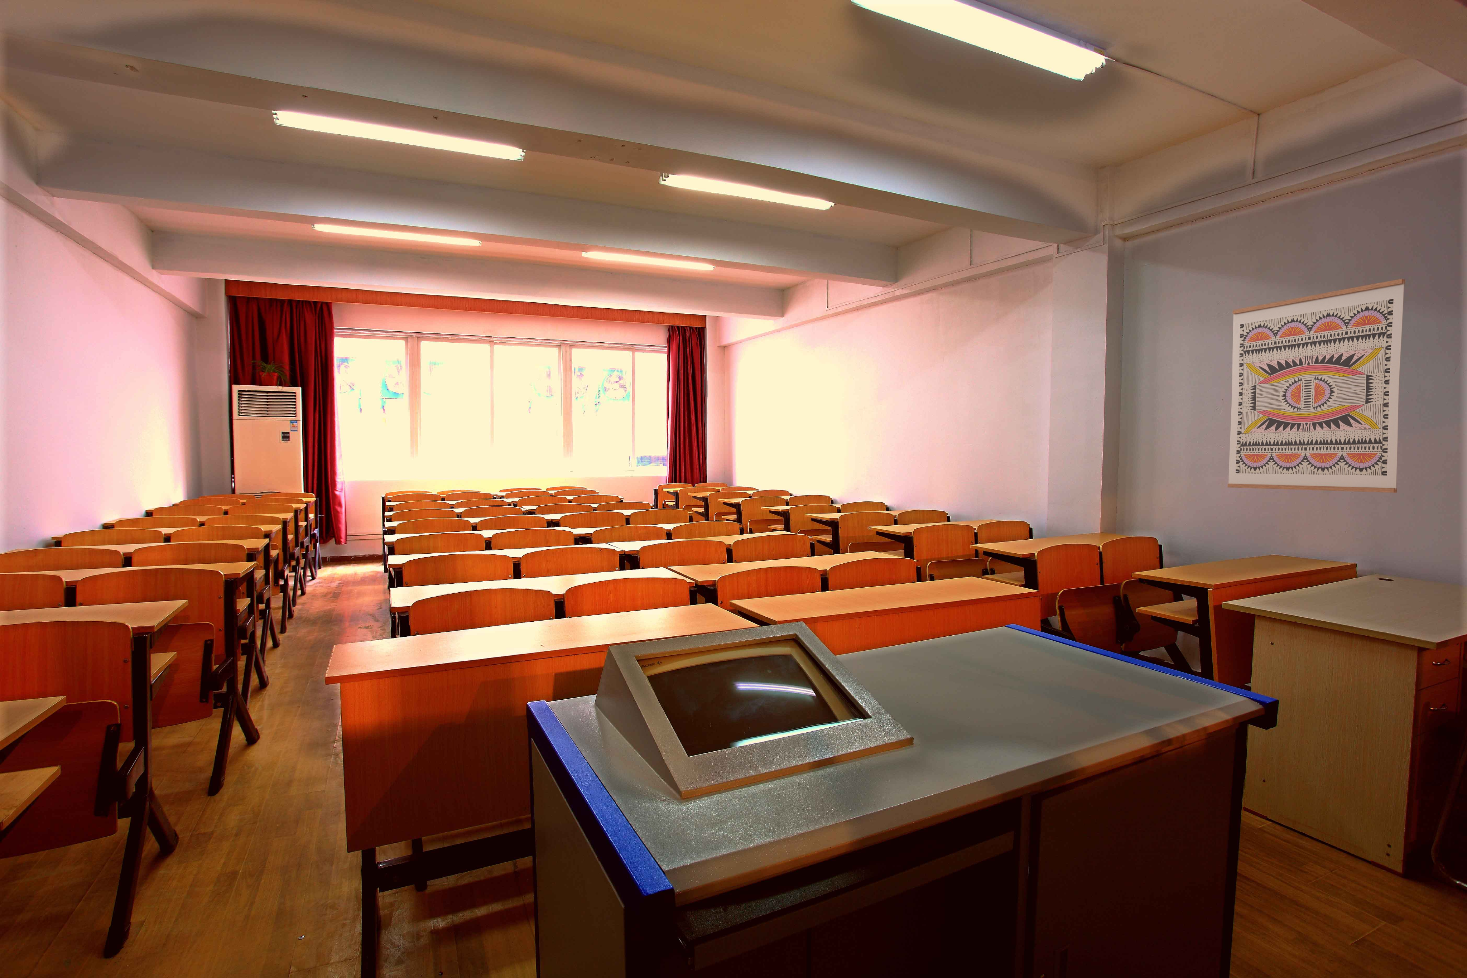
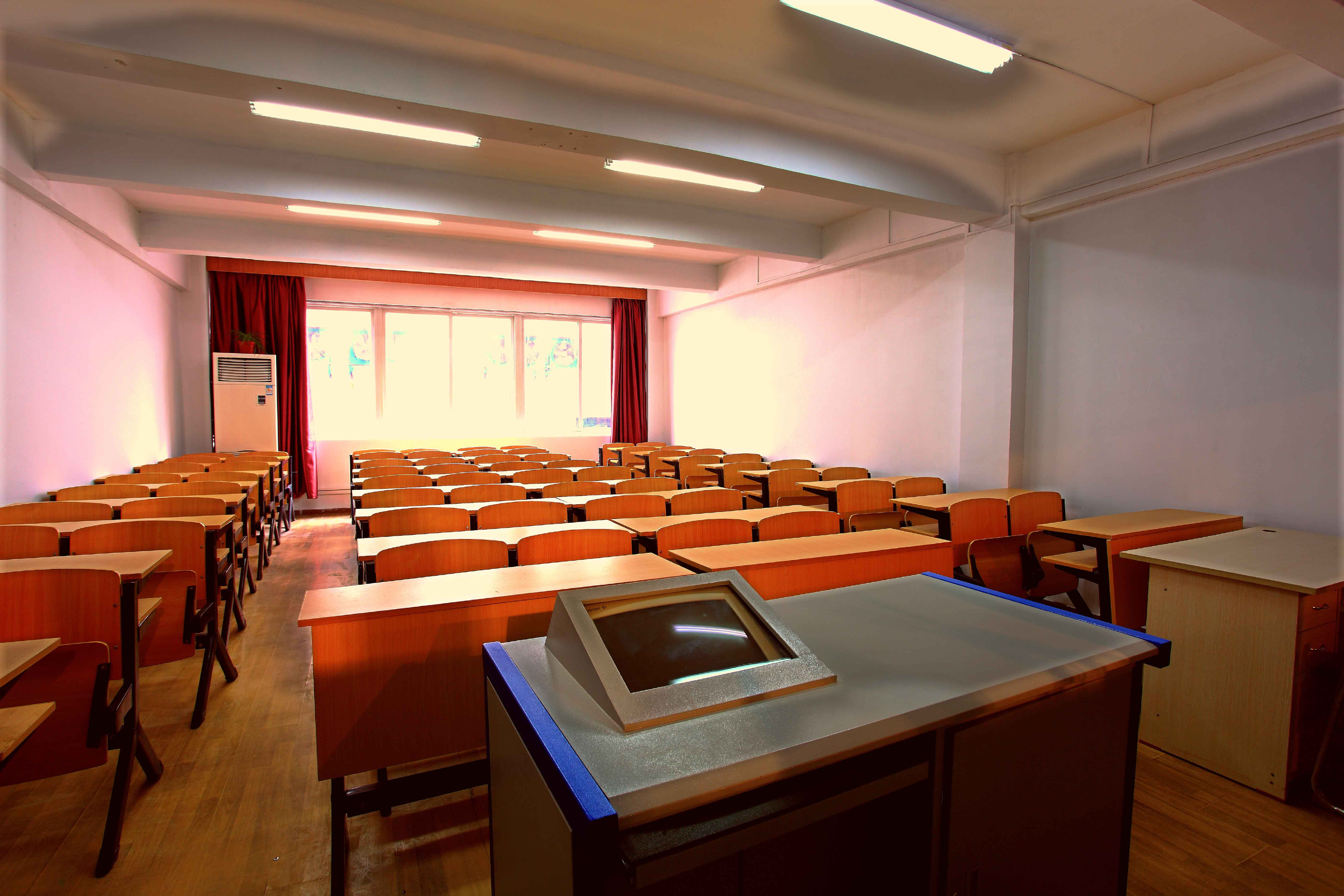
- wall art (1308, 393)
